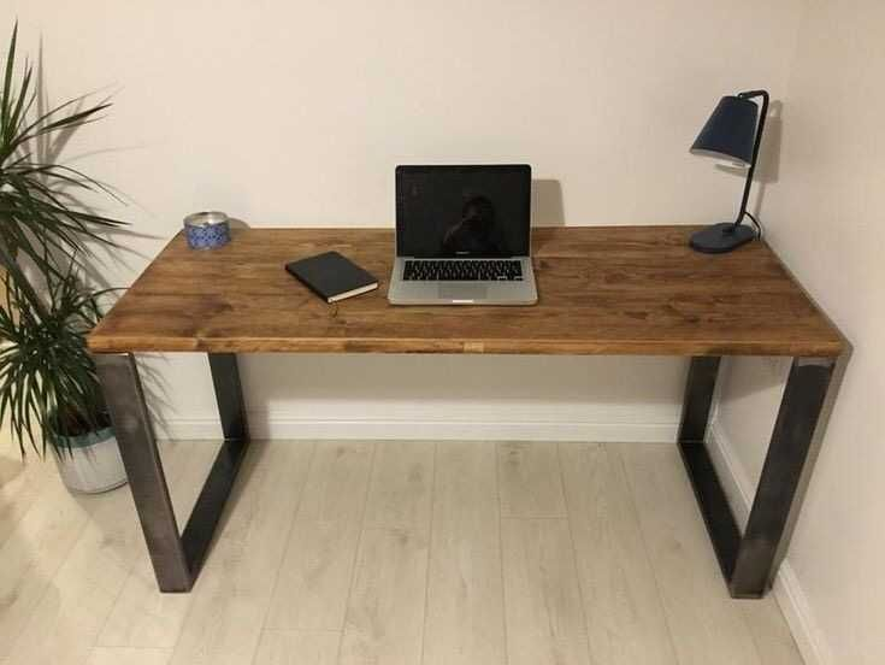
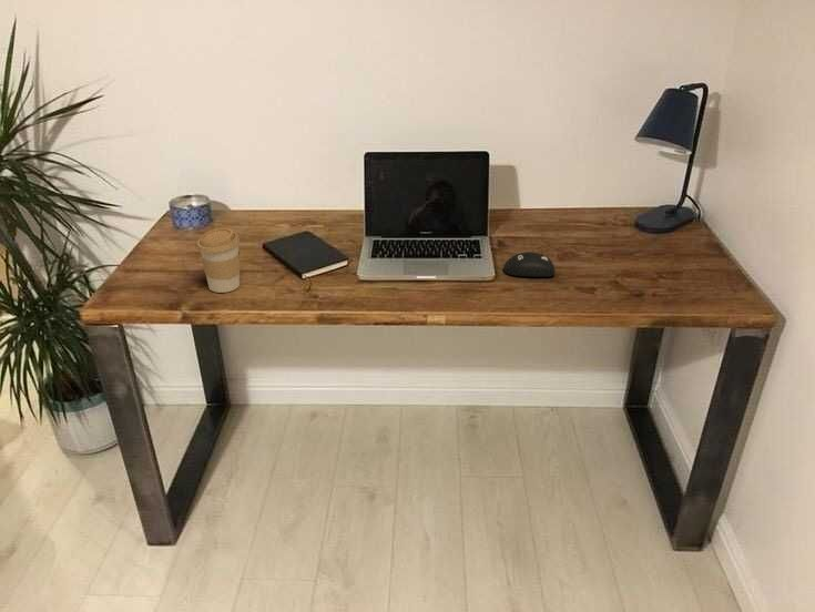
+ computer mouse (529, 263)
+ coffee cup (221, 259)
